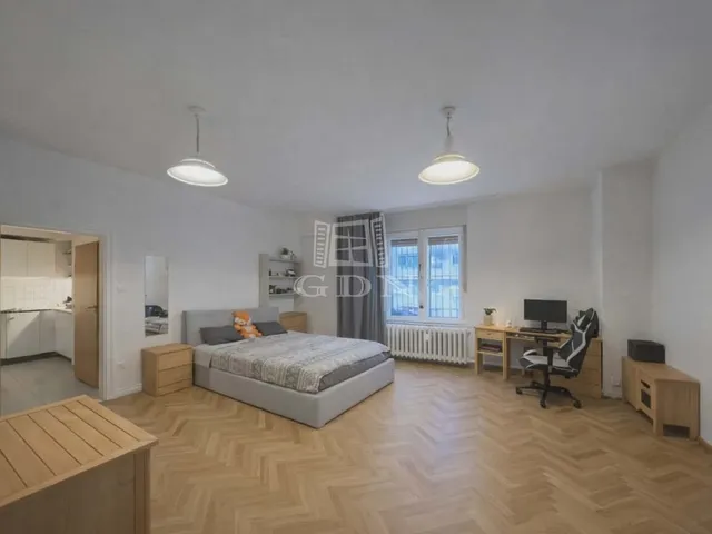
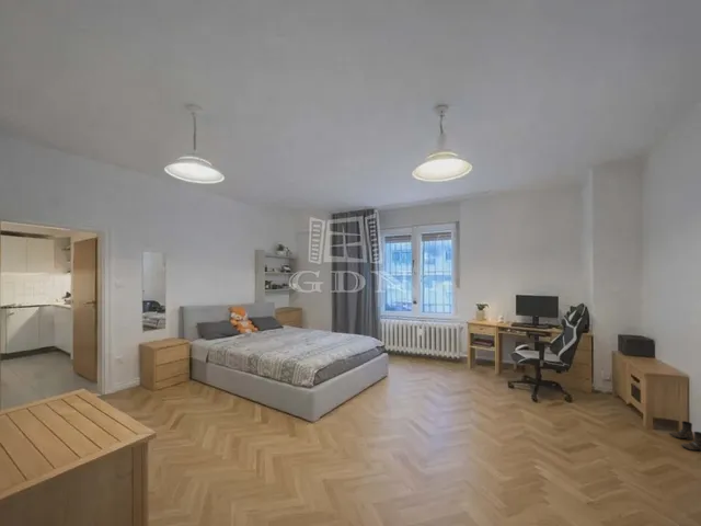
+ boots (687, 434)
